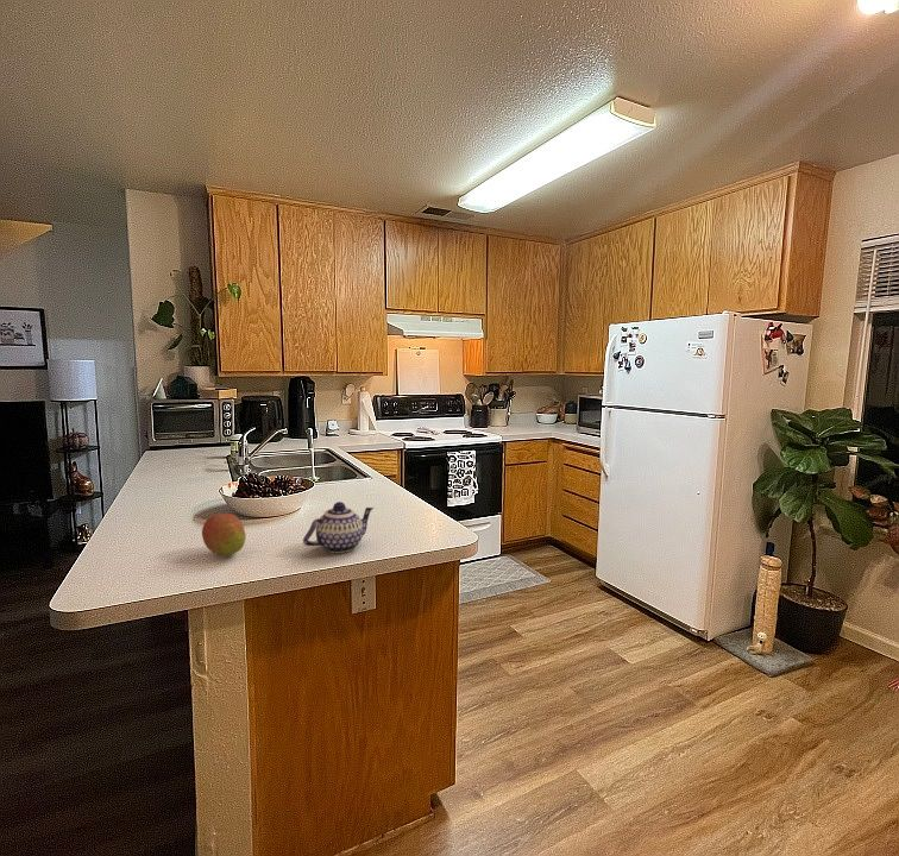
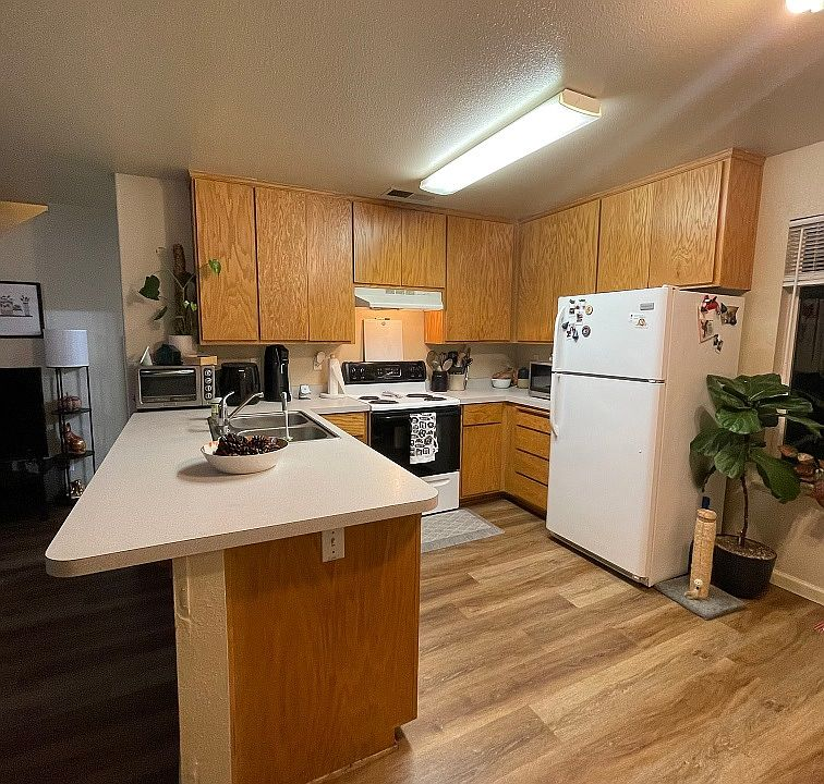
- teapot (340, 524)
- fruit (224, 534)
